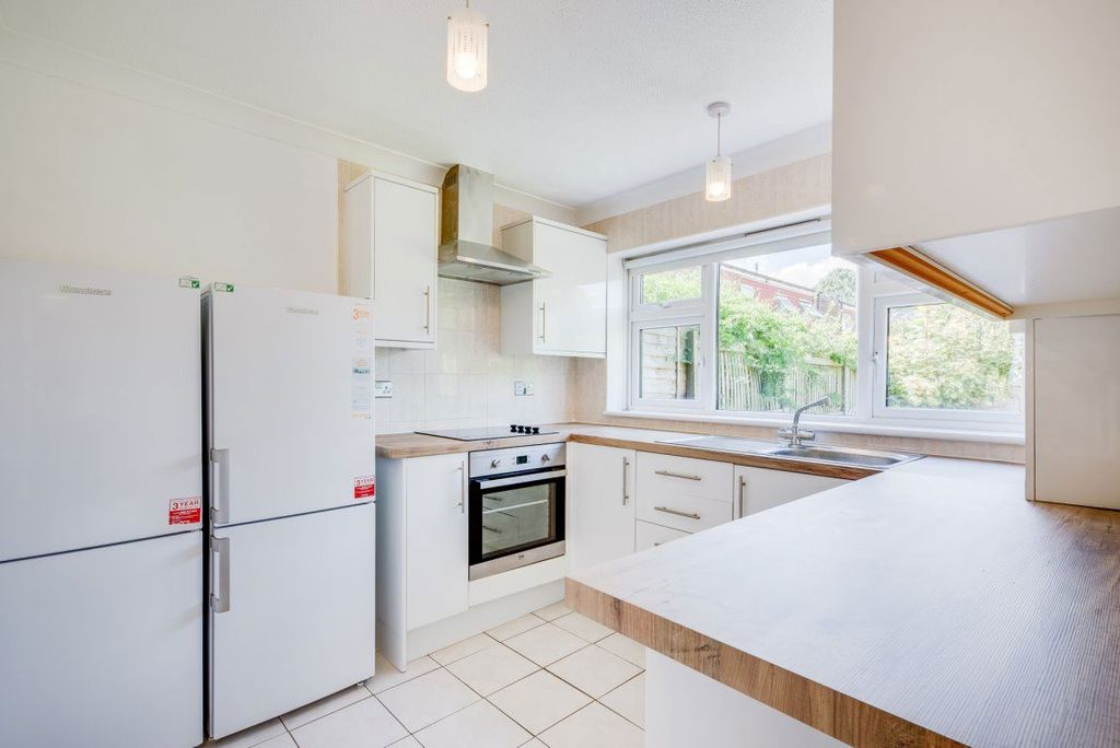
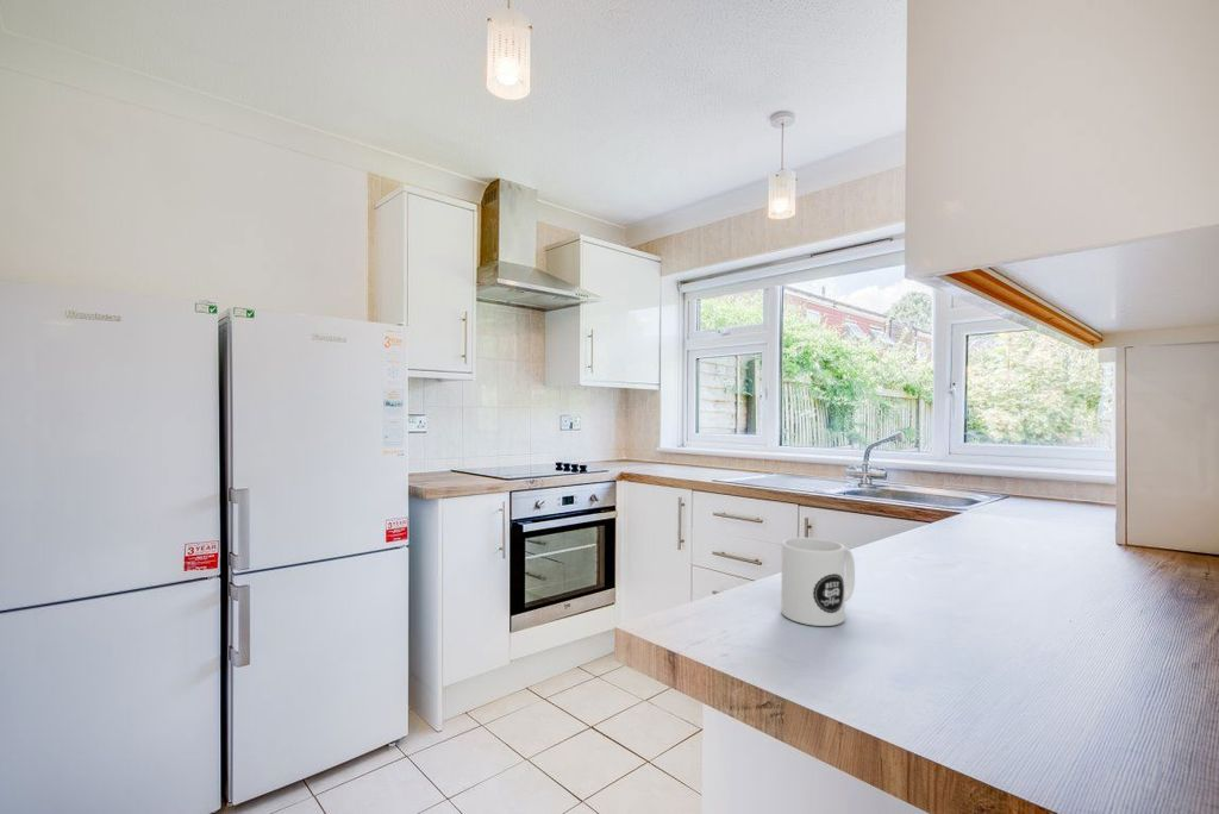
+ mug (821, 577)
